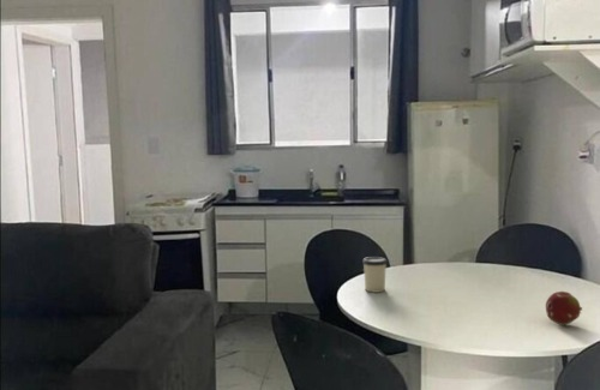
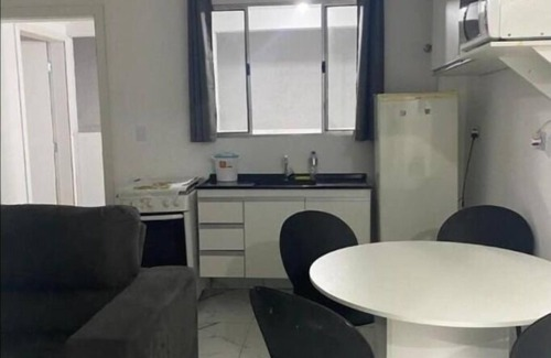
- fruit (564, 307)
- cup (374, 274)
